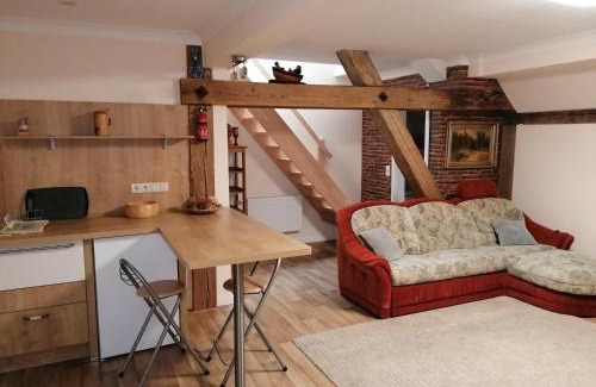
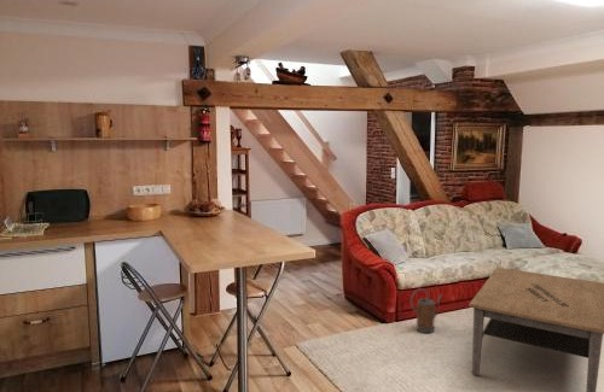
+ coffee table (539, 326)
+ watering can (425, 309)
